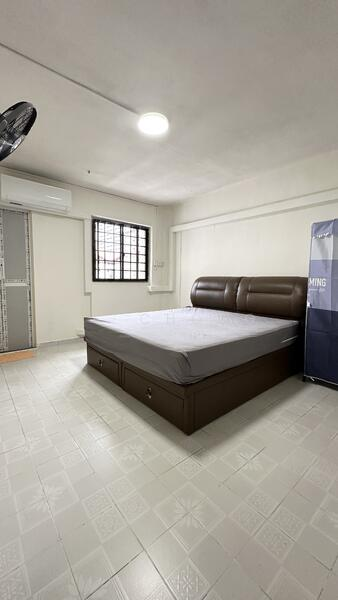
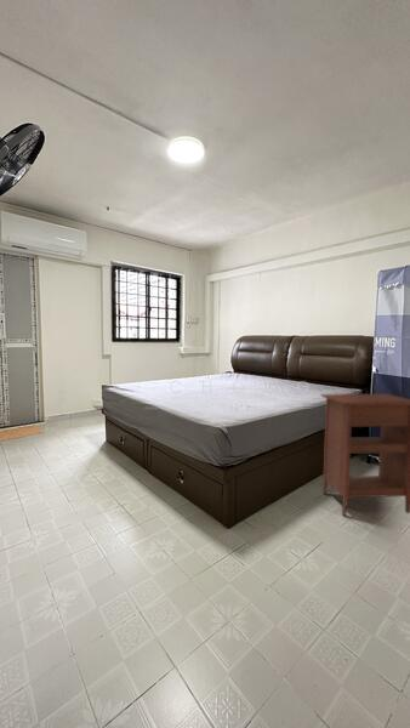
+ nightstand (364, 450)
